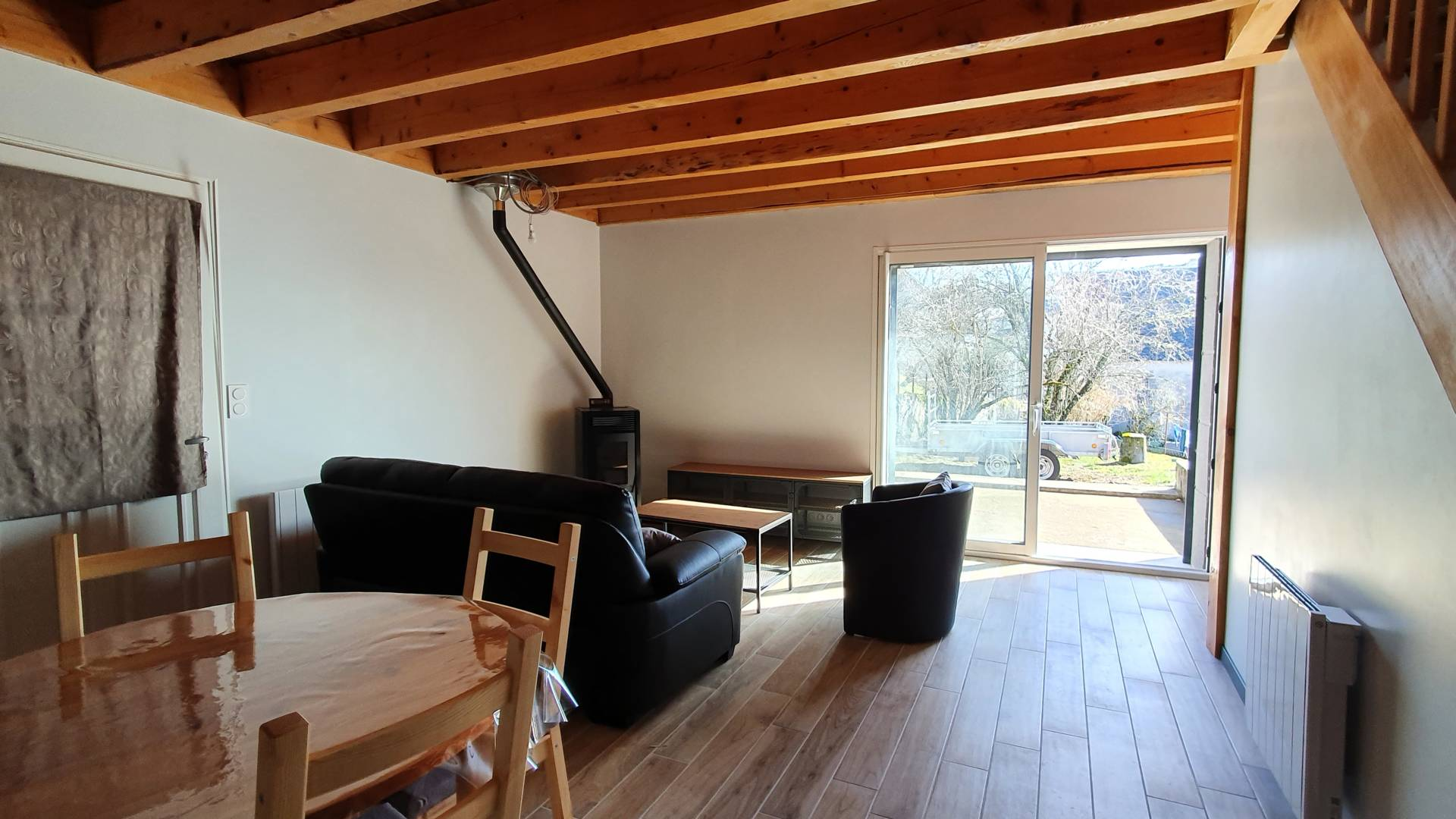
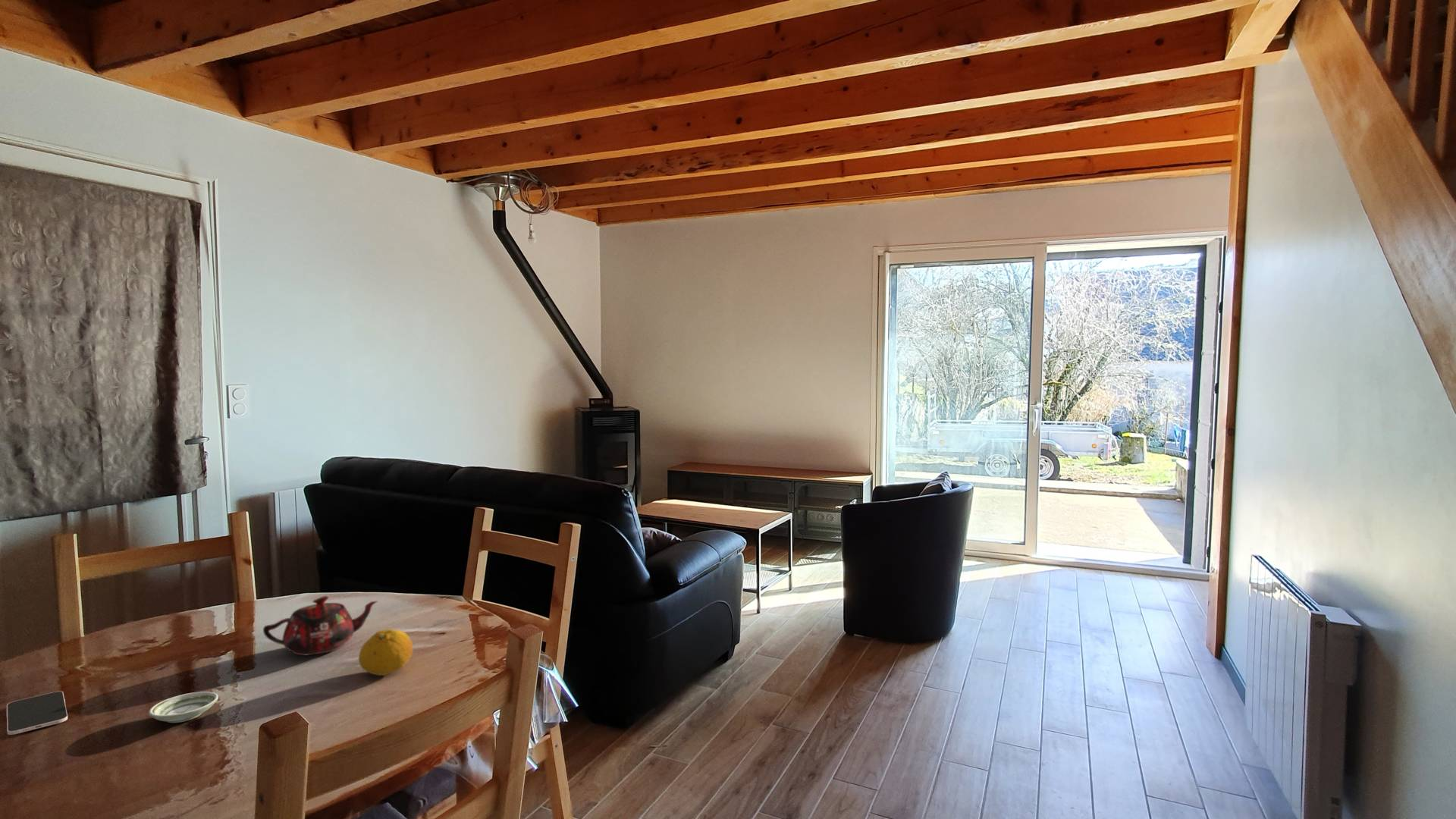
+ teapot (323, 621)
+ fruit (387, 651)
+ saucer (184, 709)
+ smartphone (36, 711)
